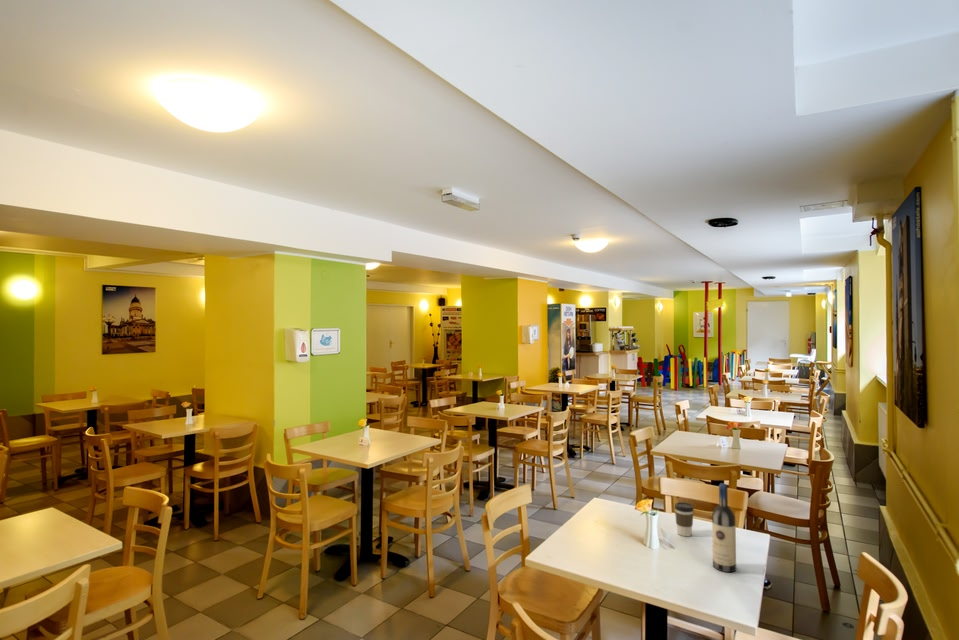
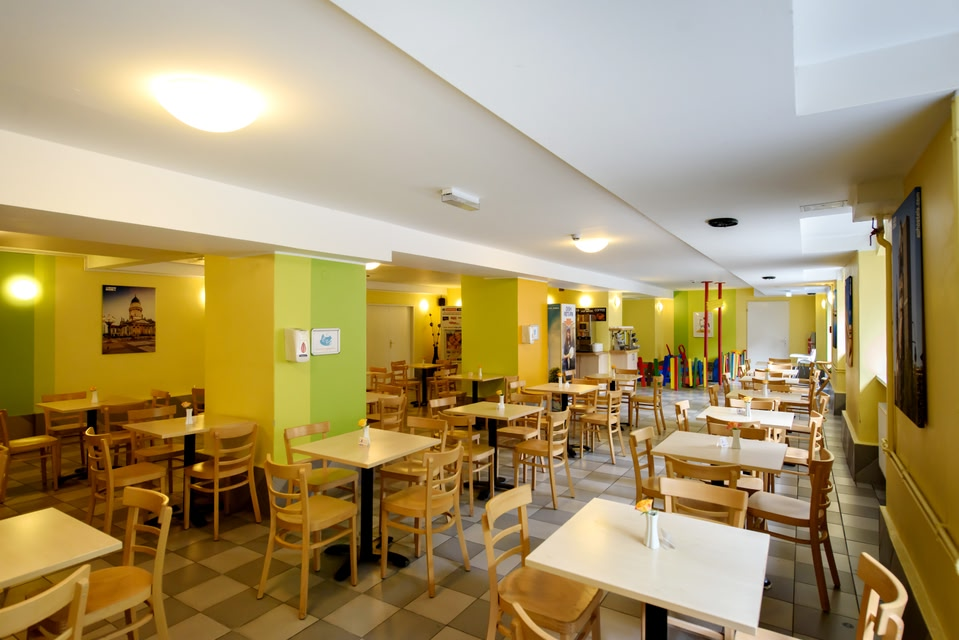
- wine bottle (723, 525)
- coffee cup (684, 519)
